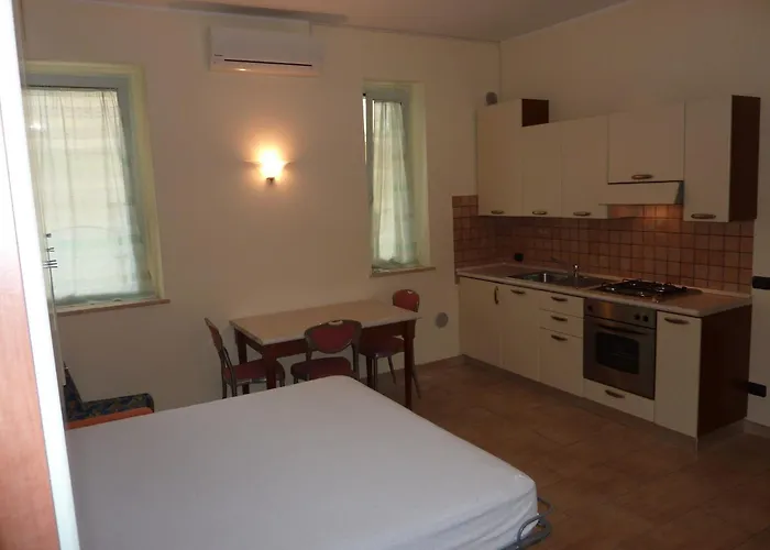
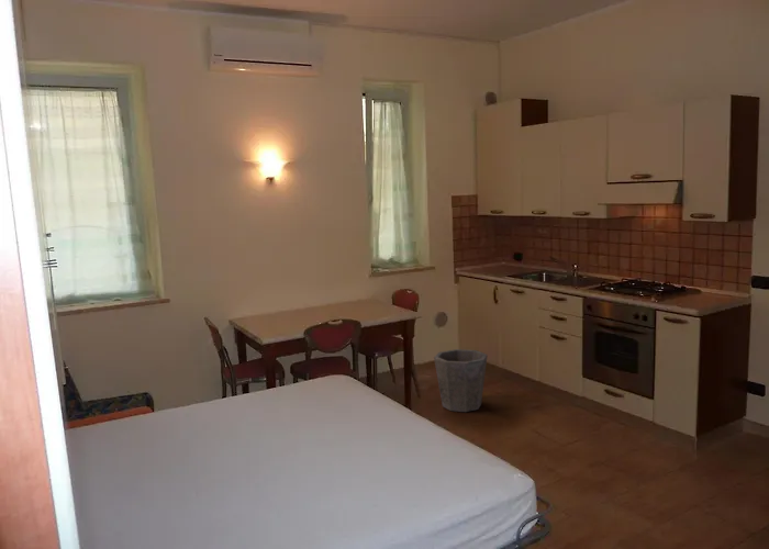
+ waste bin (460, 380)
